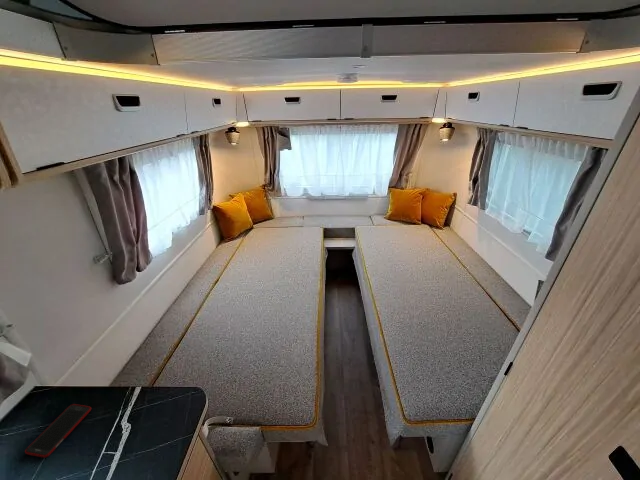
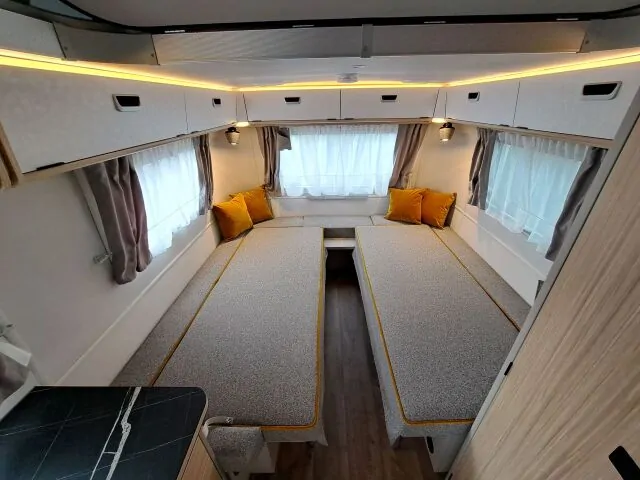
- cell phone (60, 428)
